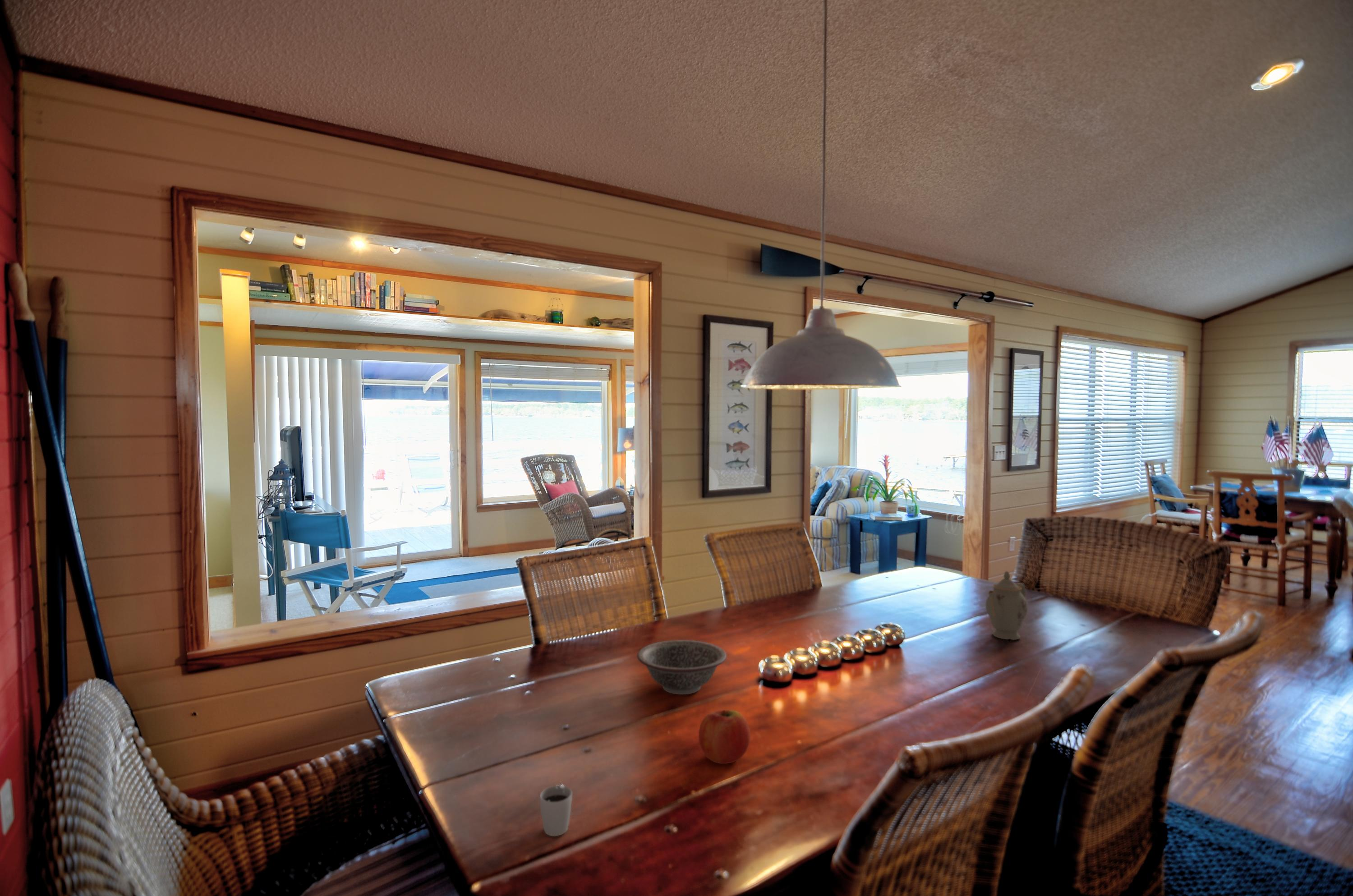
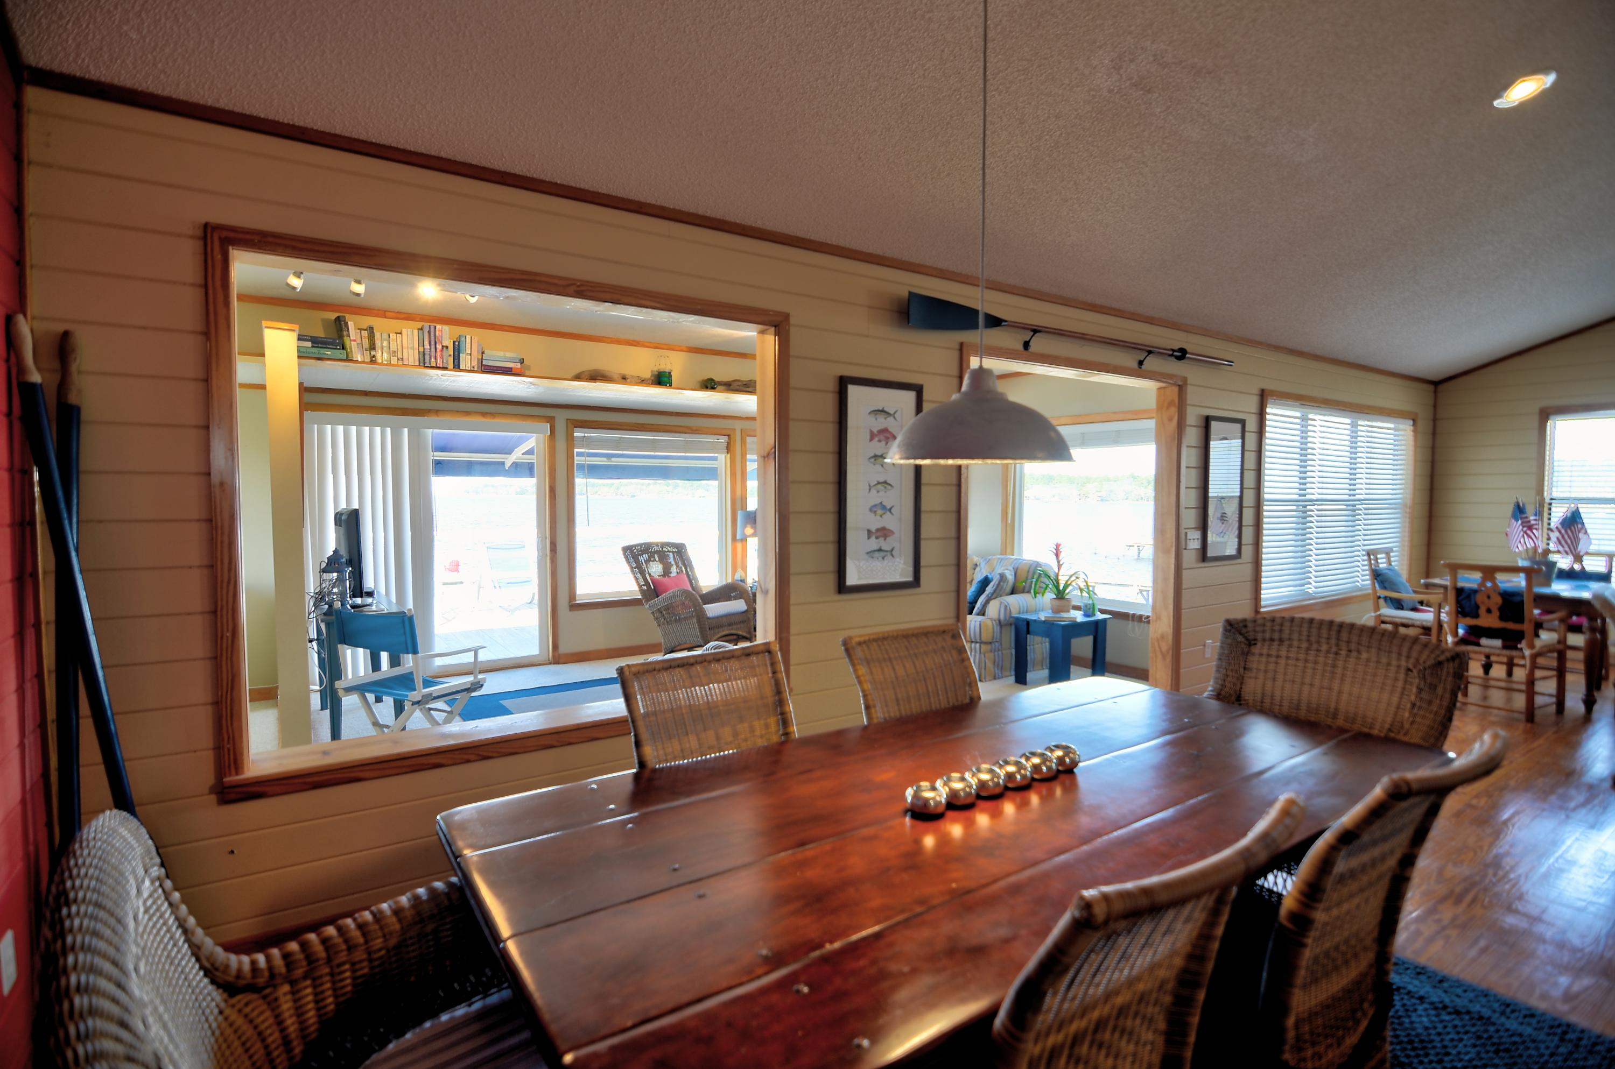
- decorative bowl (681, 671)
- chinaware (1006, 603)
- cup (553, 797)
- fruit (724, 733)
